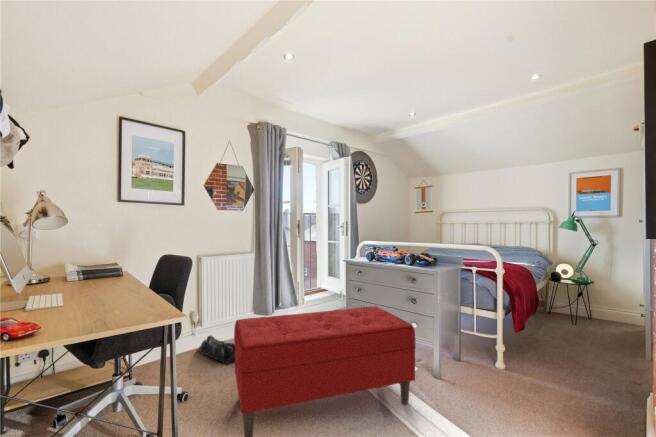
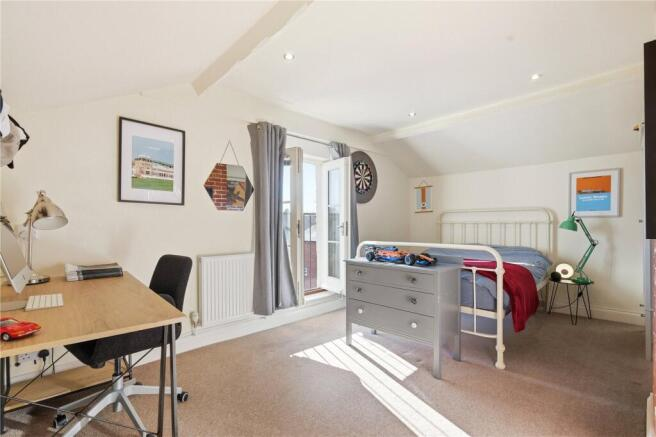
- bench (322, 361)
- jacket (225, 345)
